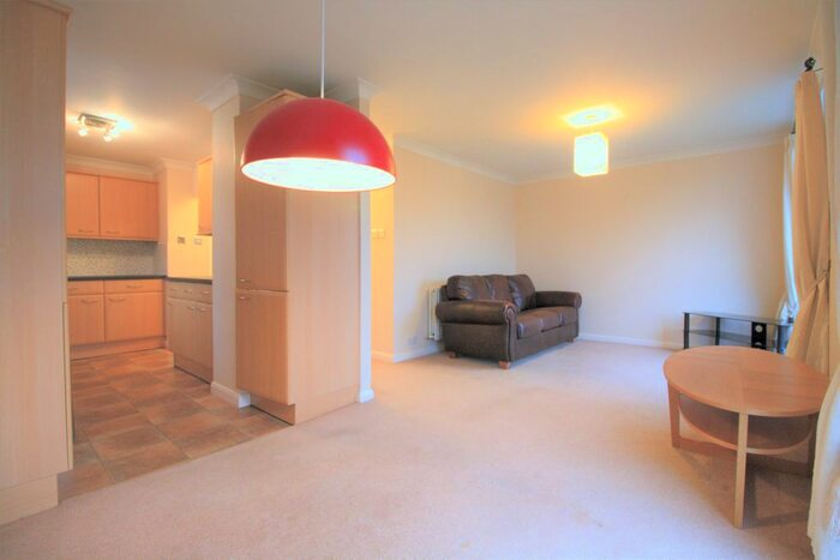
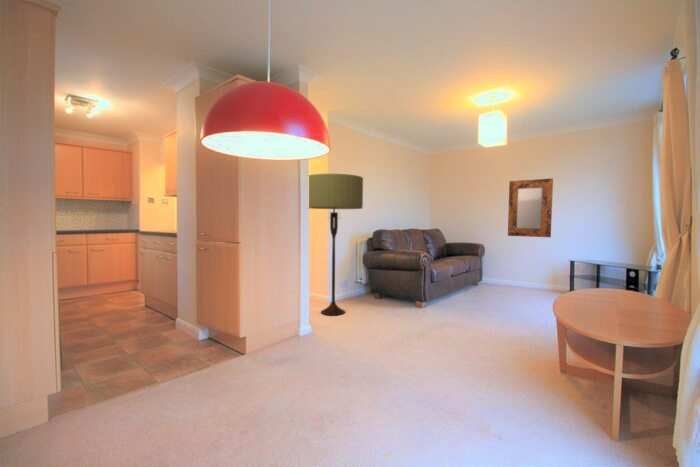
+ home mirror (529, 208)
+ floor lamp (333, 245)
